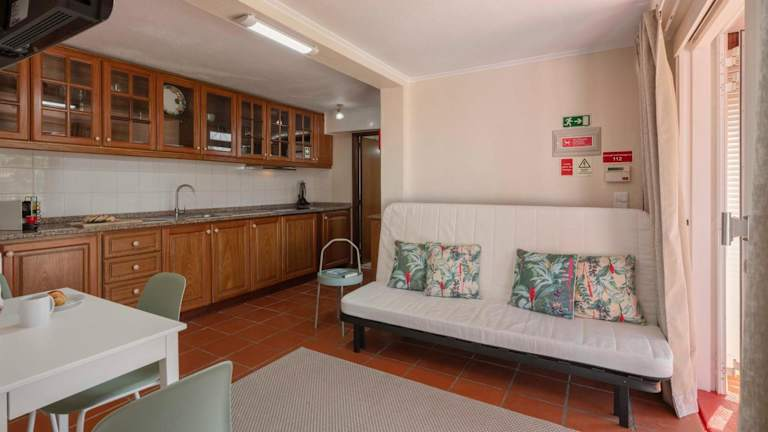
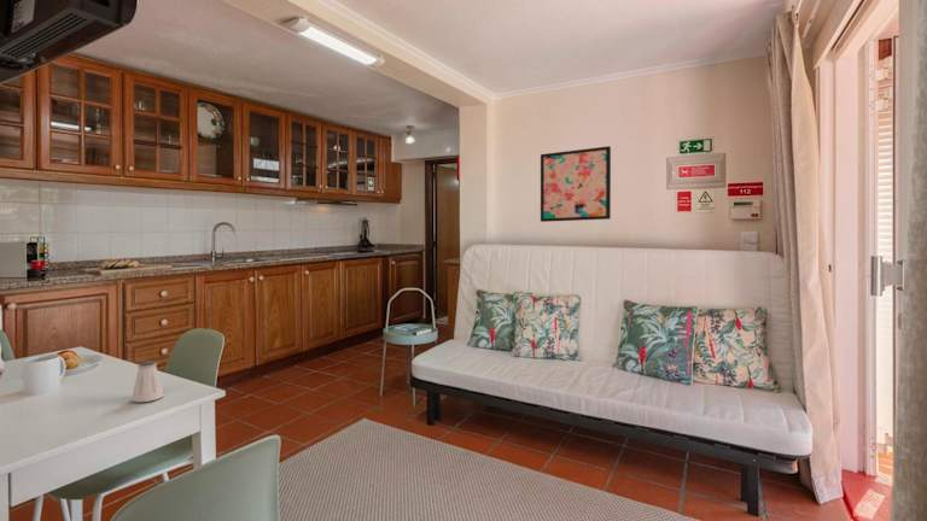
+ saltshaker (147, 380)
+ wall art (573, 185)
